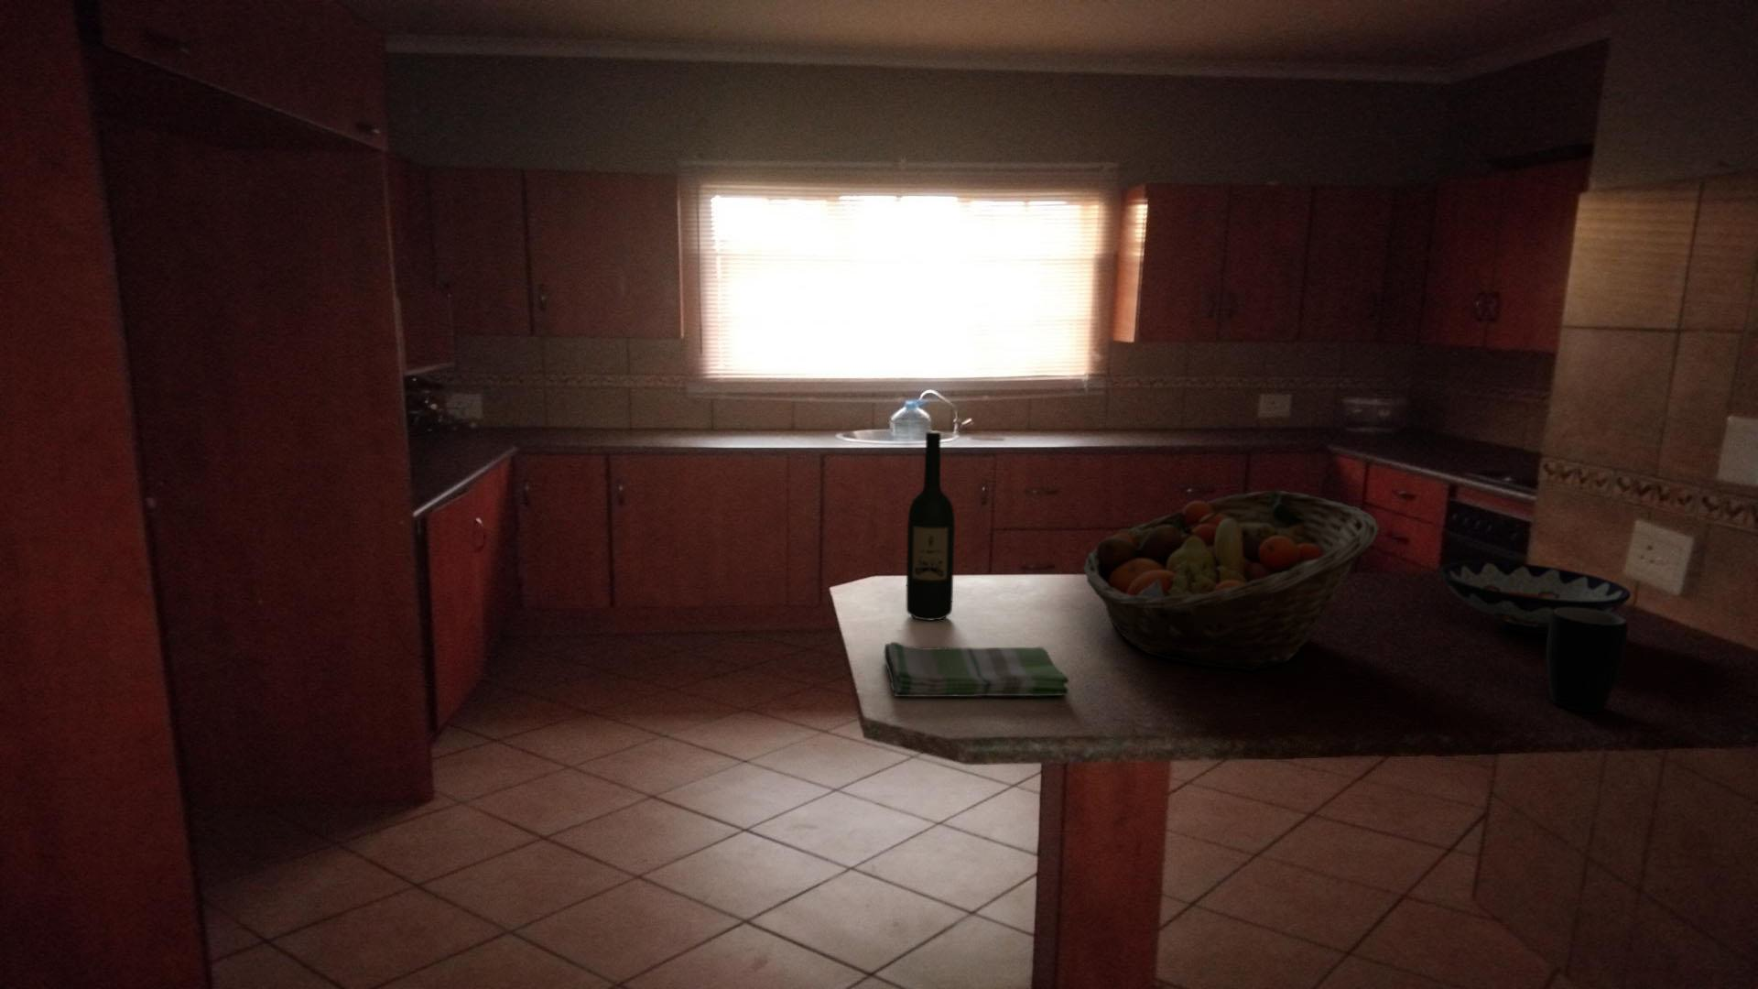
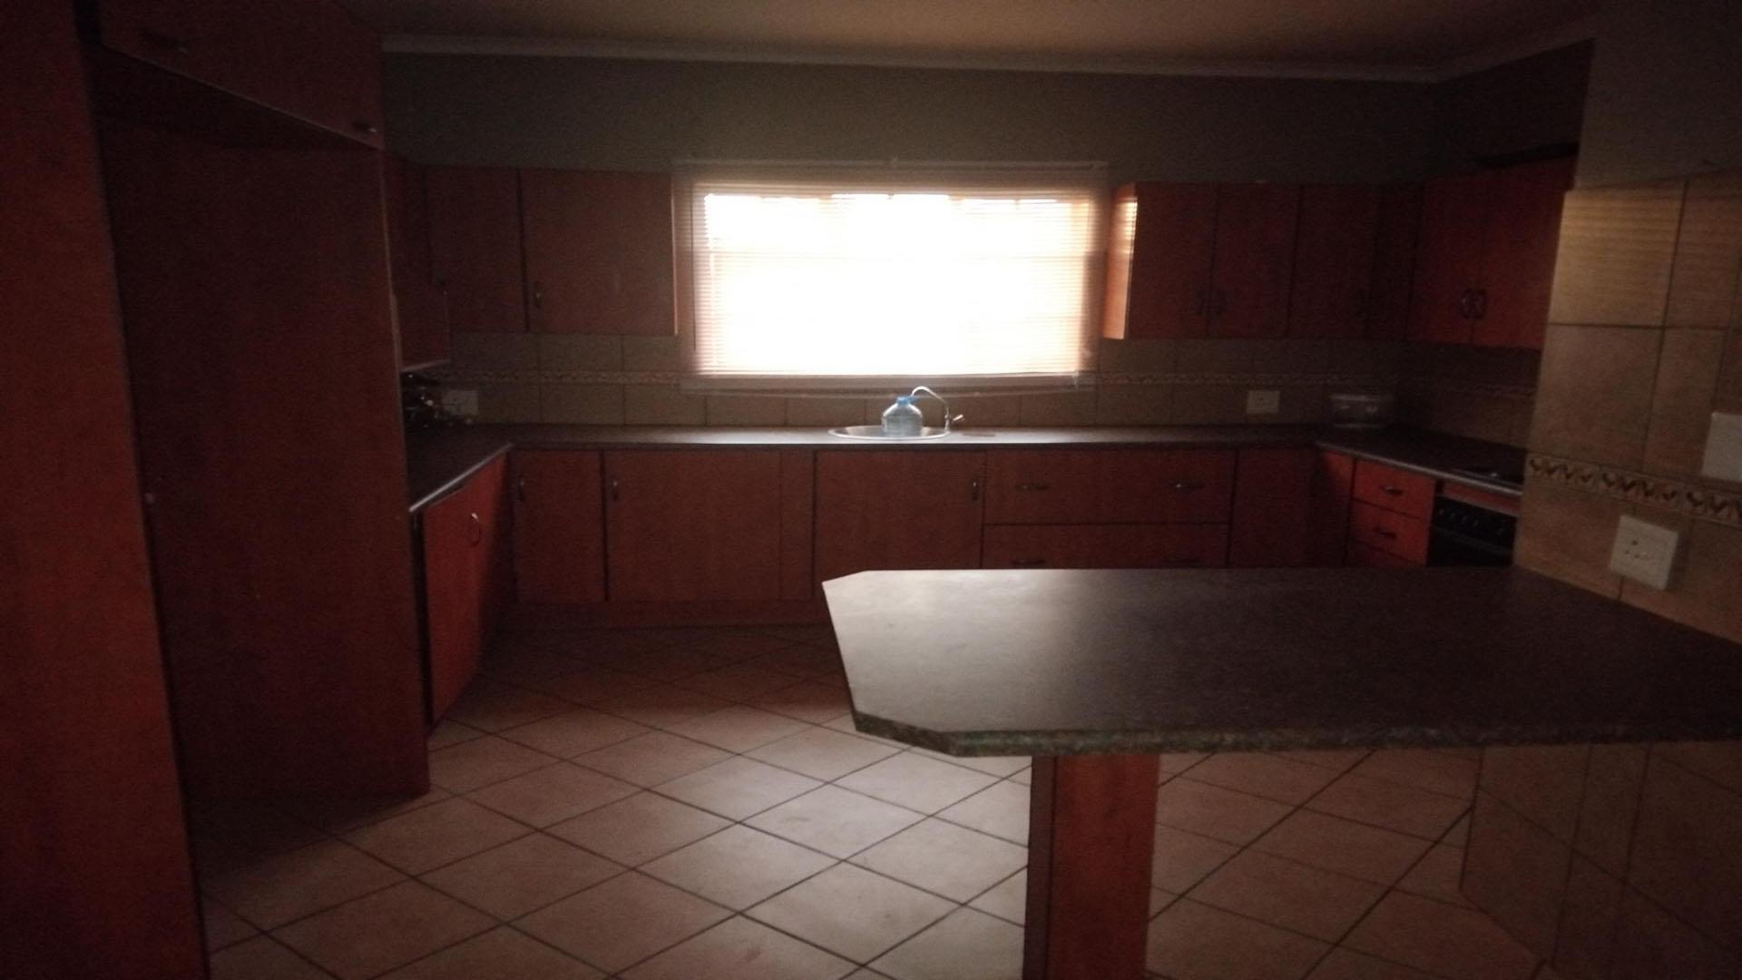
- wine bottle (930, 525)
- bowl (1527, 604)
- dish towel (972, 664)
- fruit basket (1219, 569)
- mug (1585, 657)
